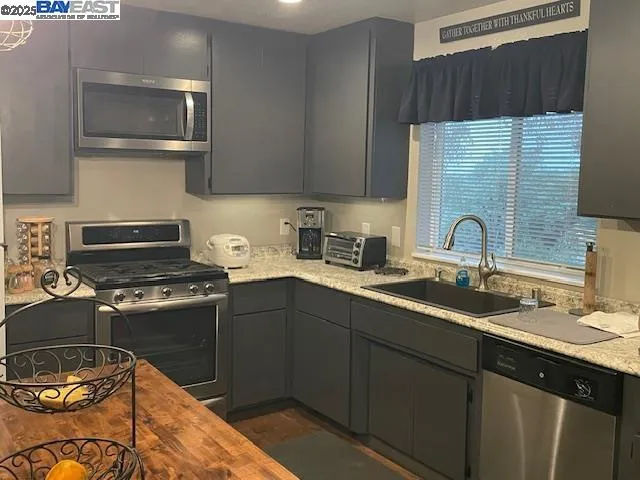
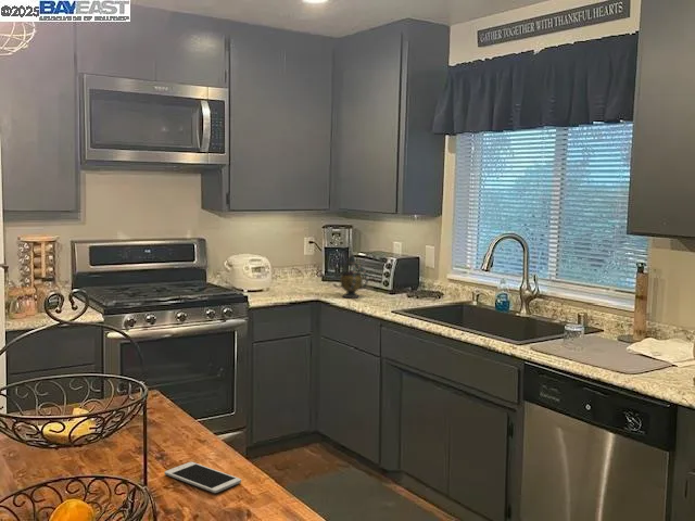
+ cell phone (202, 476)
+ teapot (346, 275)
